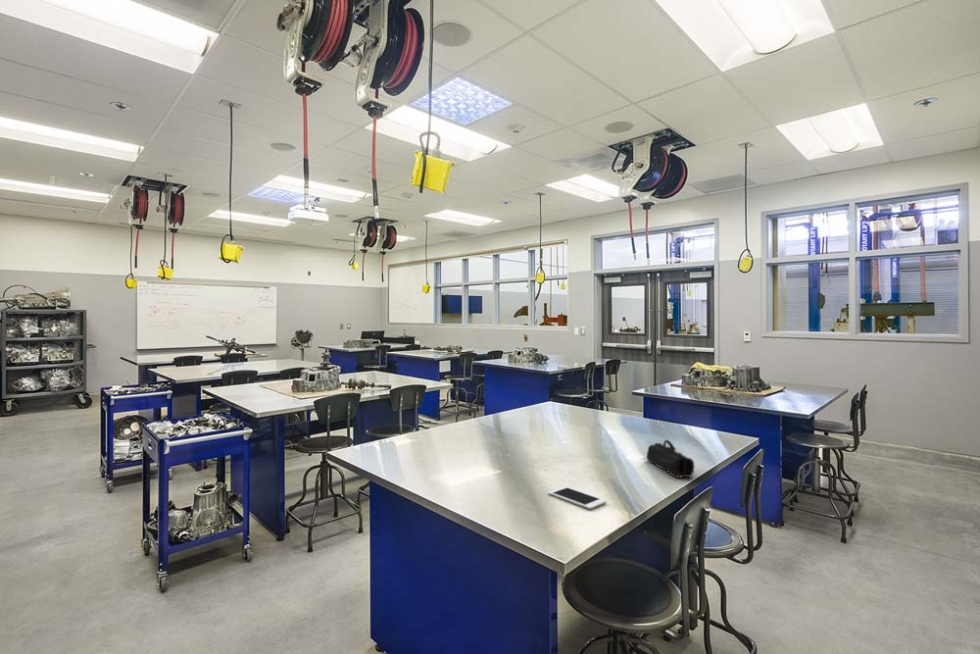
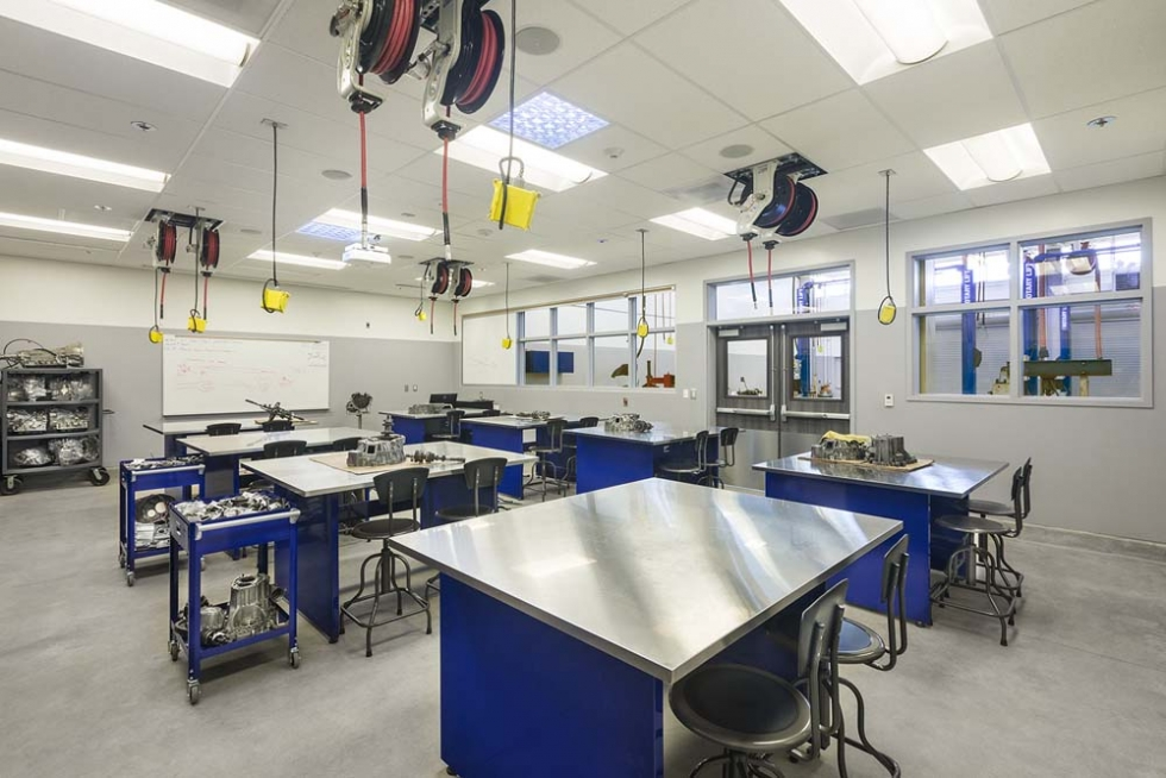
- pencil case (669, 454)
- cell phone (576, 497)
